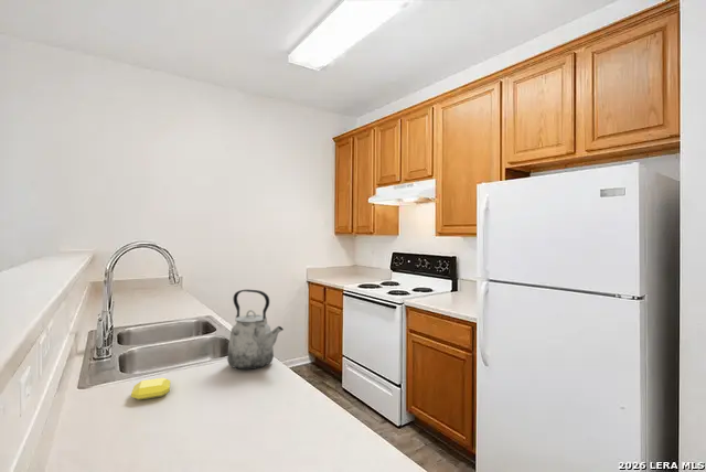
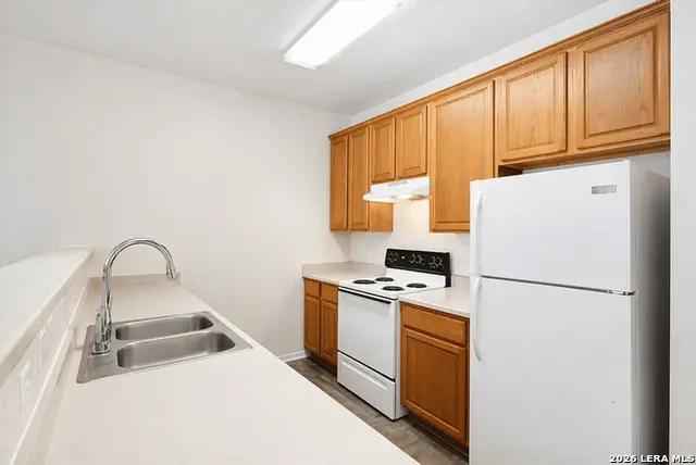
- soap bar (151, 388)
- kettle (257, 328)
